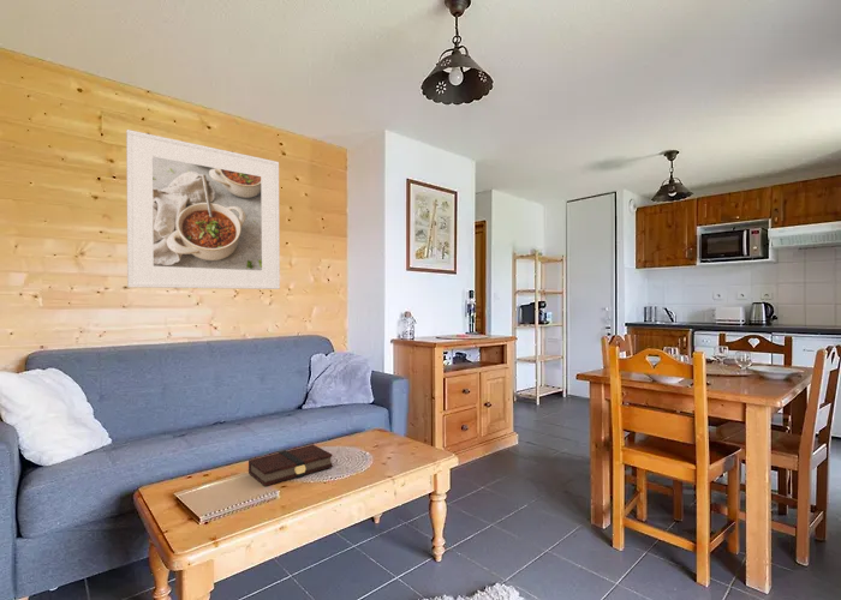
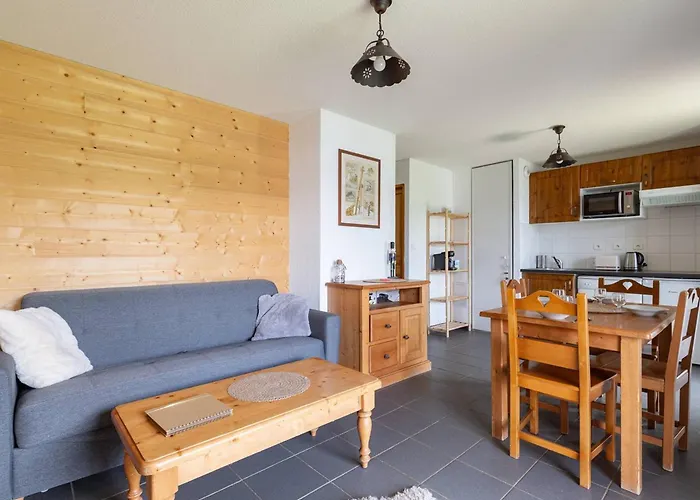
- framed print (210, 217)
- book (291, 463)
